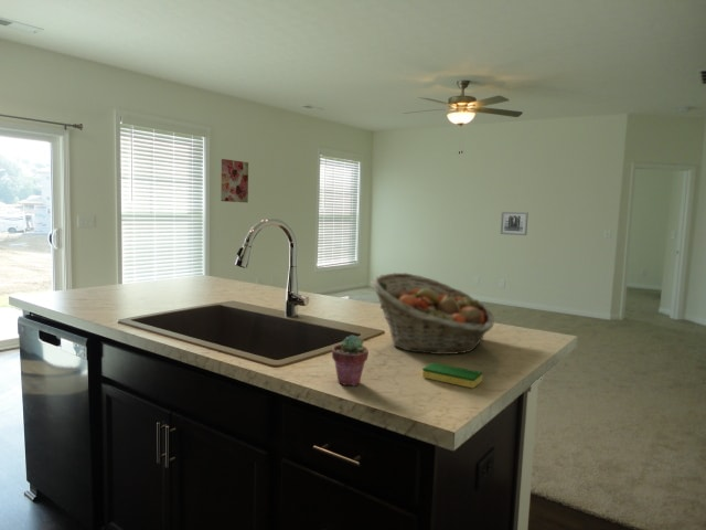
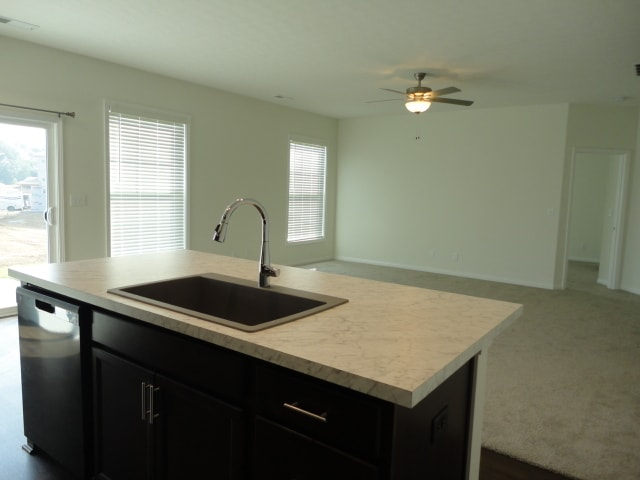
- wall art (235, 181)
- dish sponge (451, 374)
- wall art (513, 223)
- fruit basket (431, 309)
- potted succulent (350, 358)
